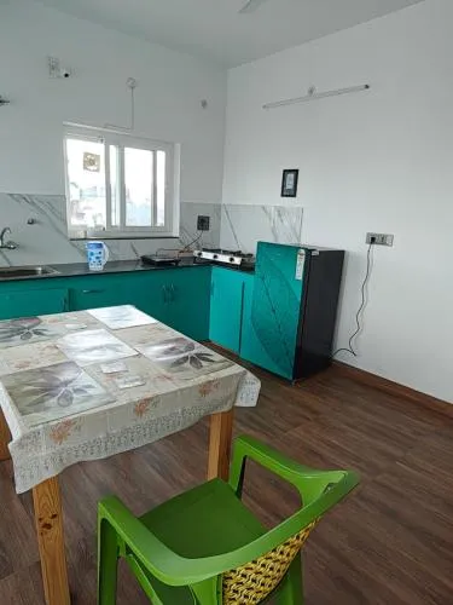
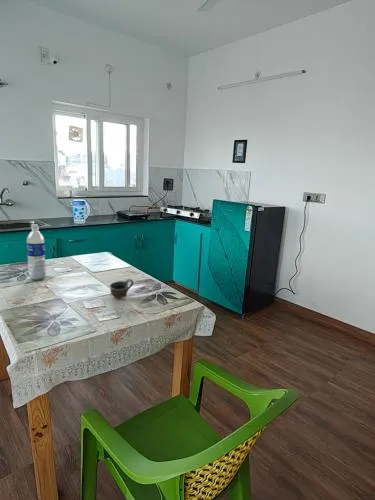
+ water bottle (36, 251)
+ cup (120, 288)
